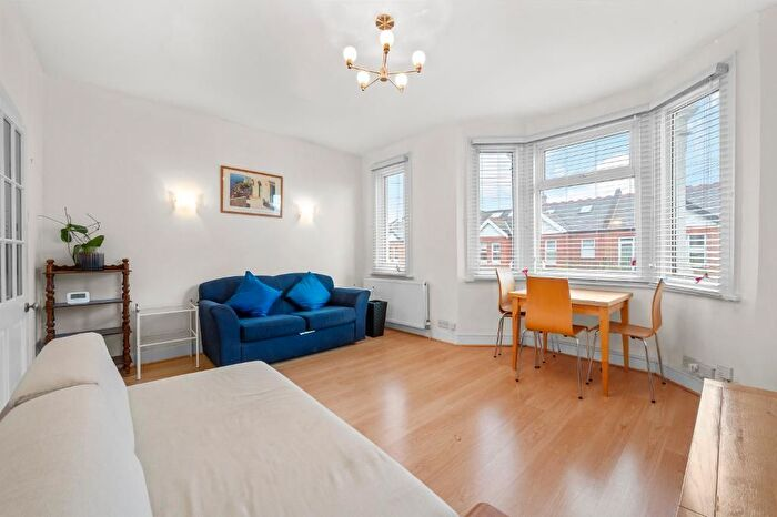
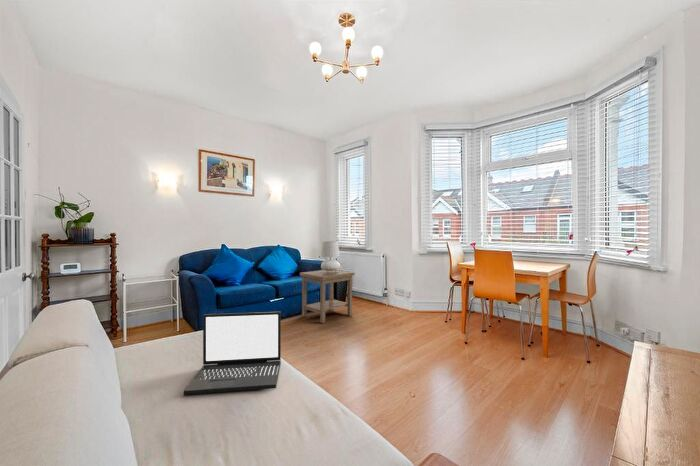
+ side table (329, 294)
+ table lamp (330, 256)
+ laptop (237, 348)
